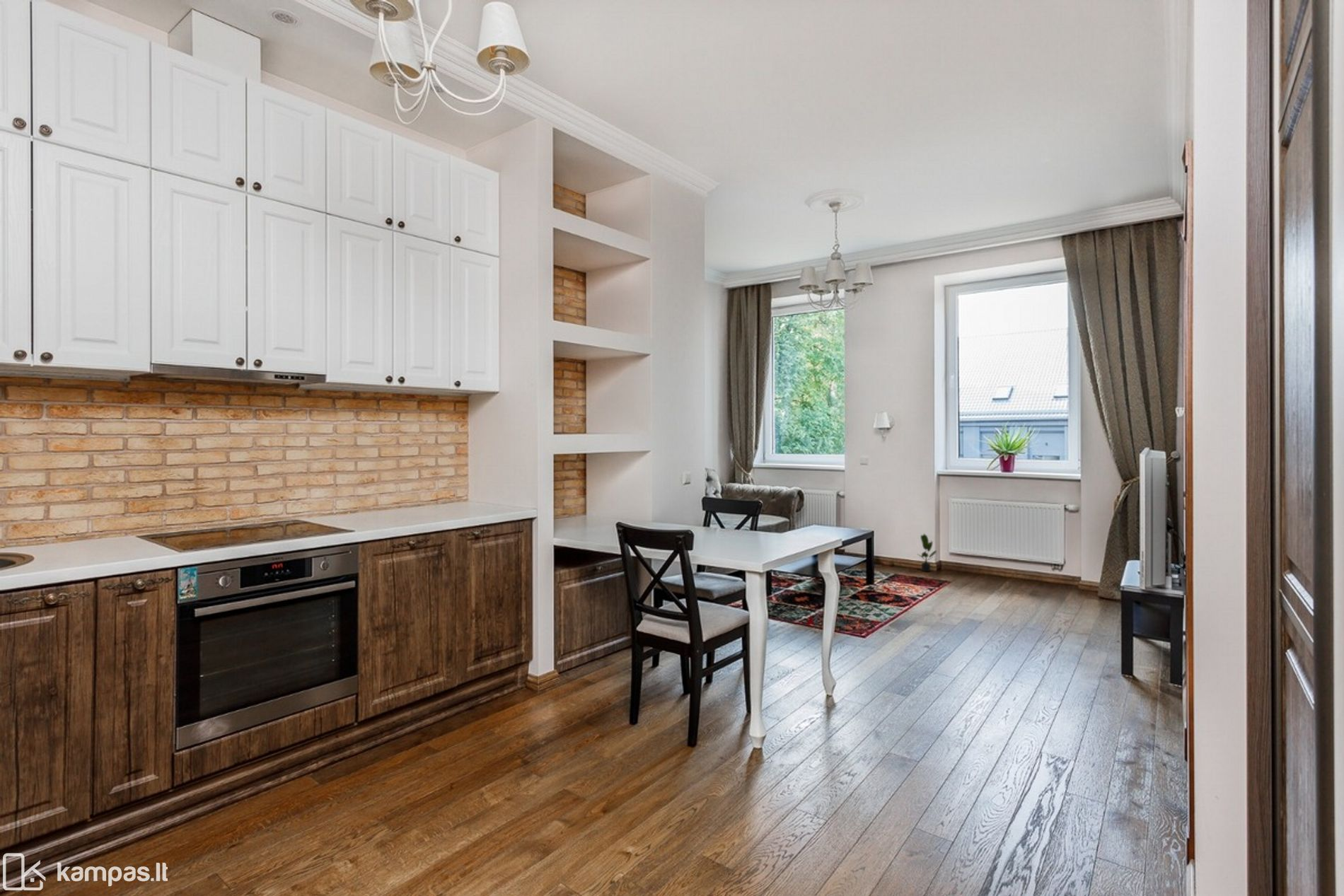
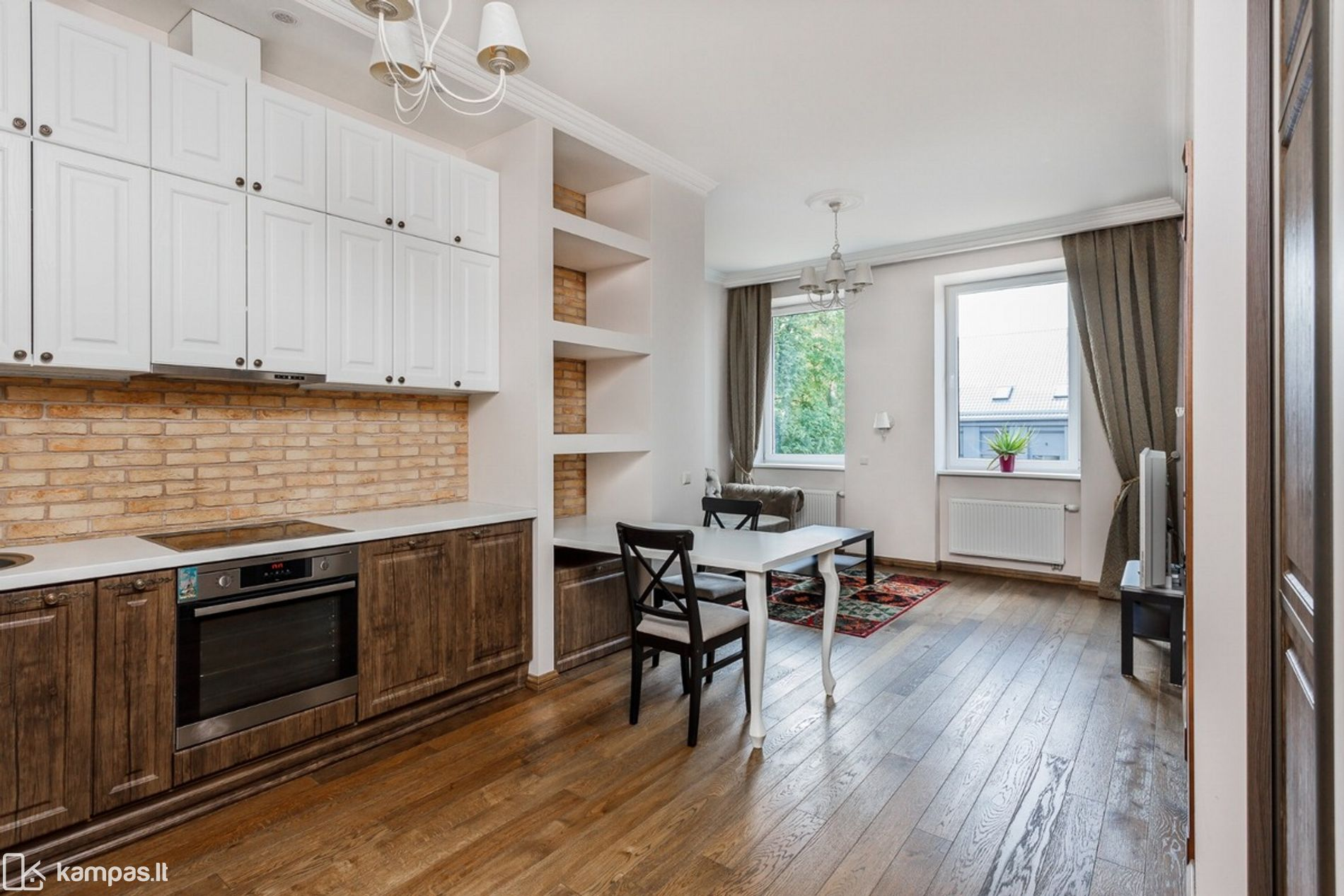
- potted plant (925, 552)
